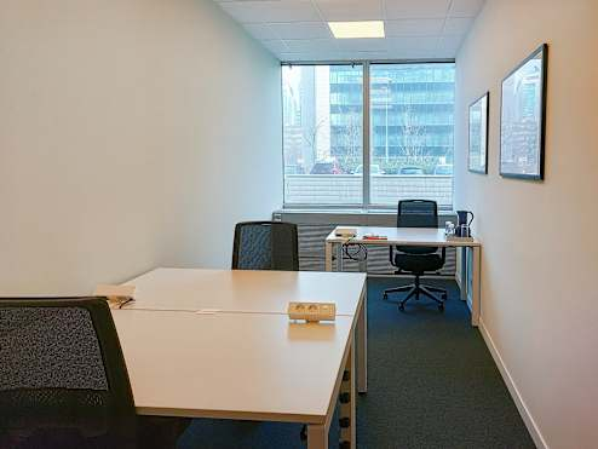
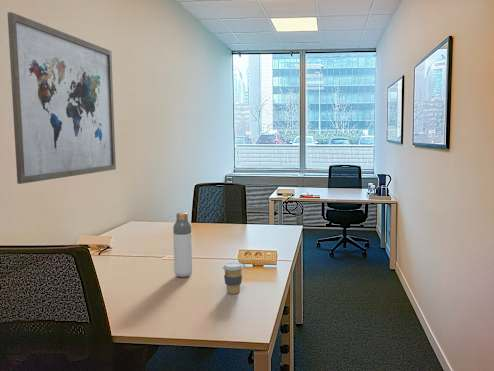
+ wall art (72, 106)
+ coffee cup (233, 278)
+ bottle (182, 244)
